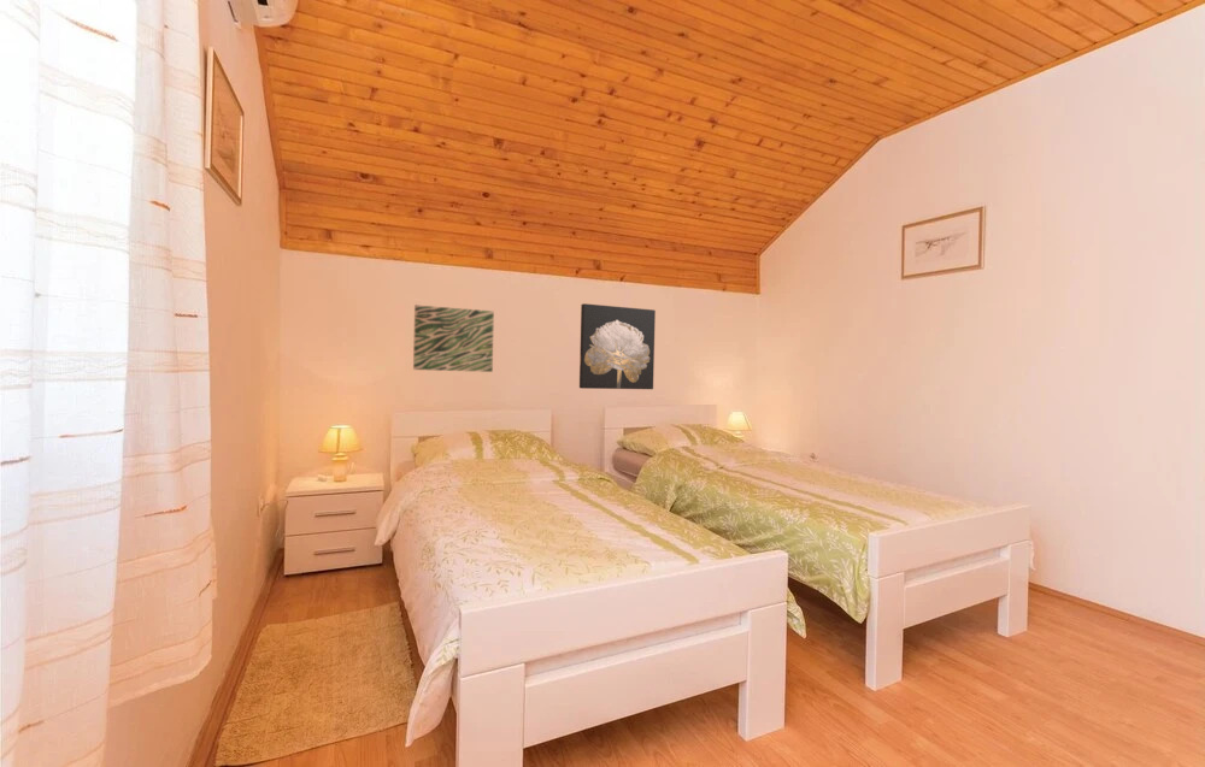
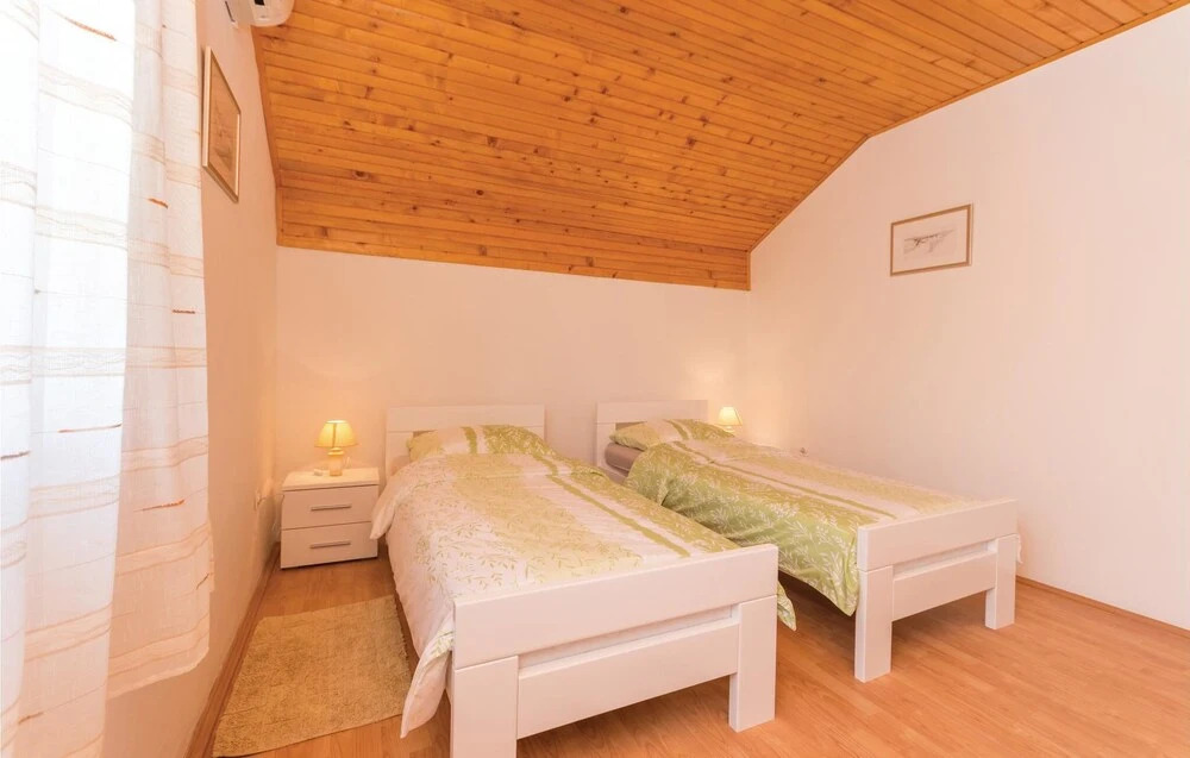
- wall art (454, 340)
- wall art (617, 348)
